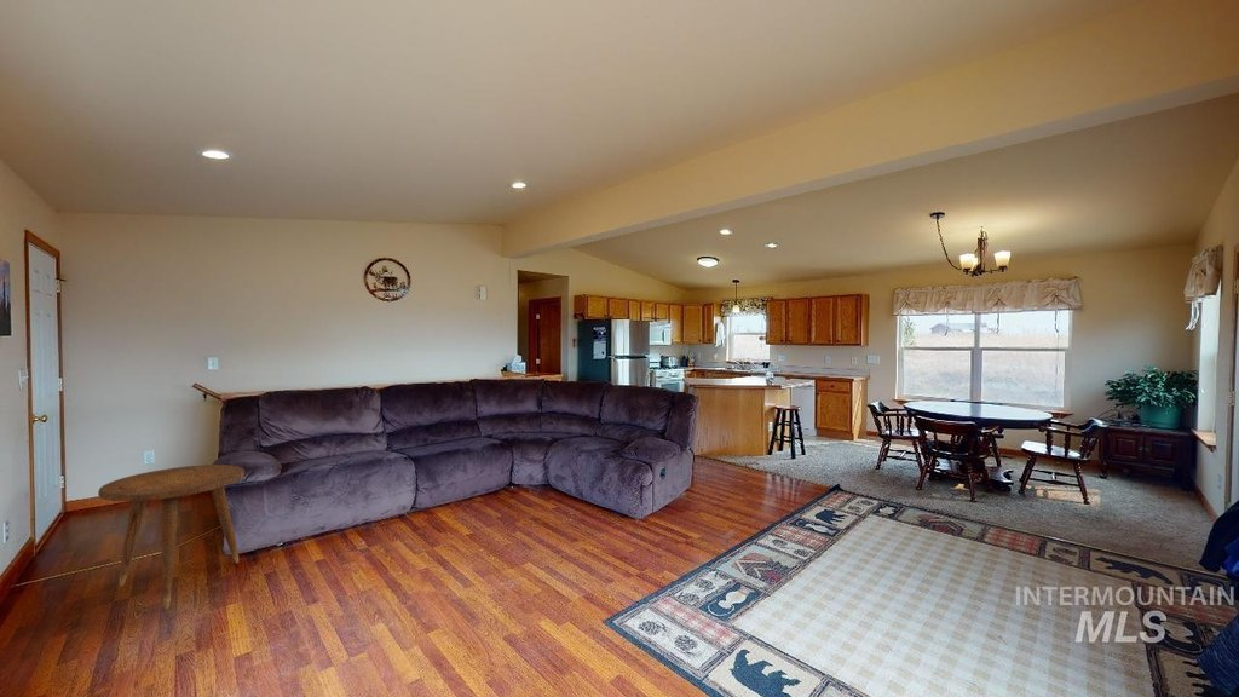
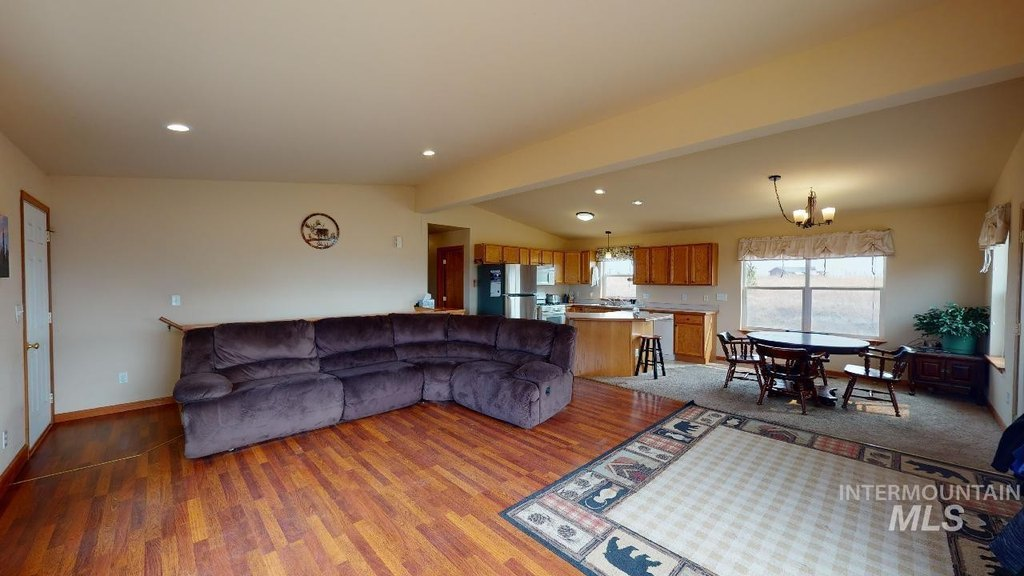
- side table (175, 531)
